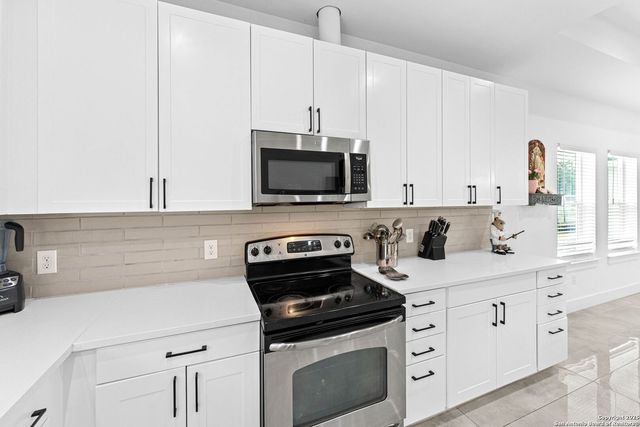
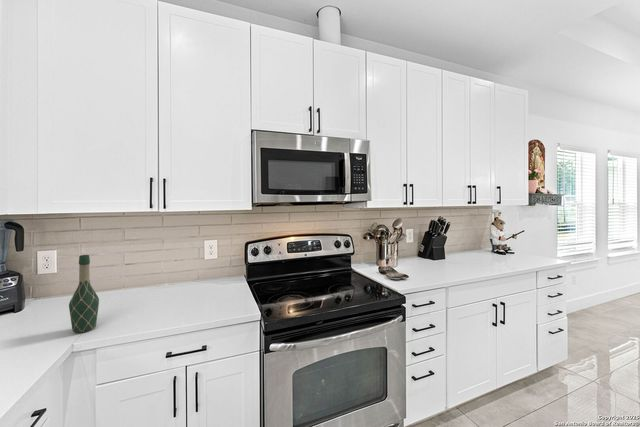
+ wine bottle (84, 292)
